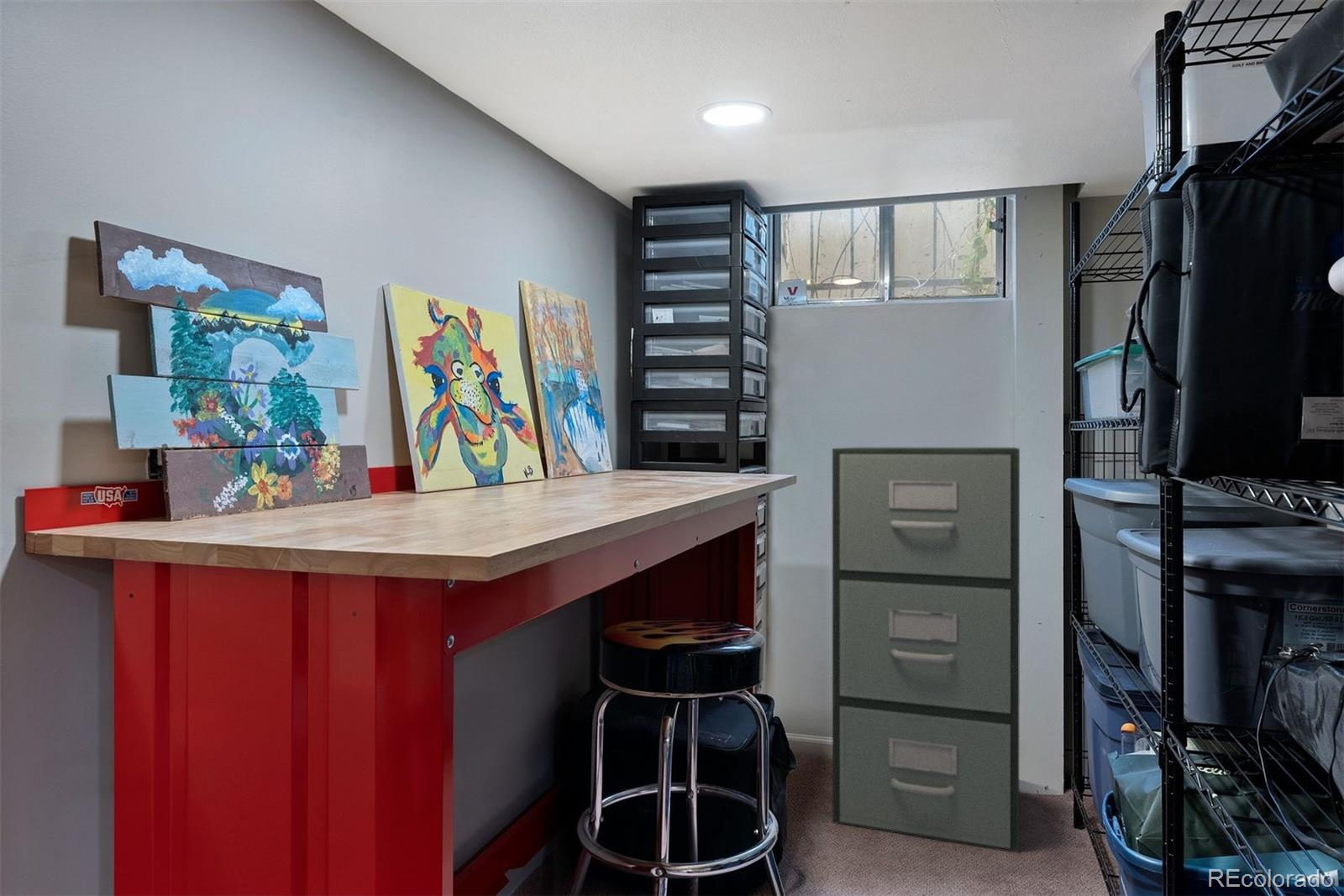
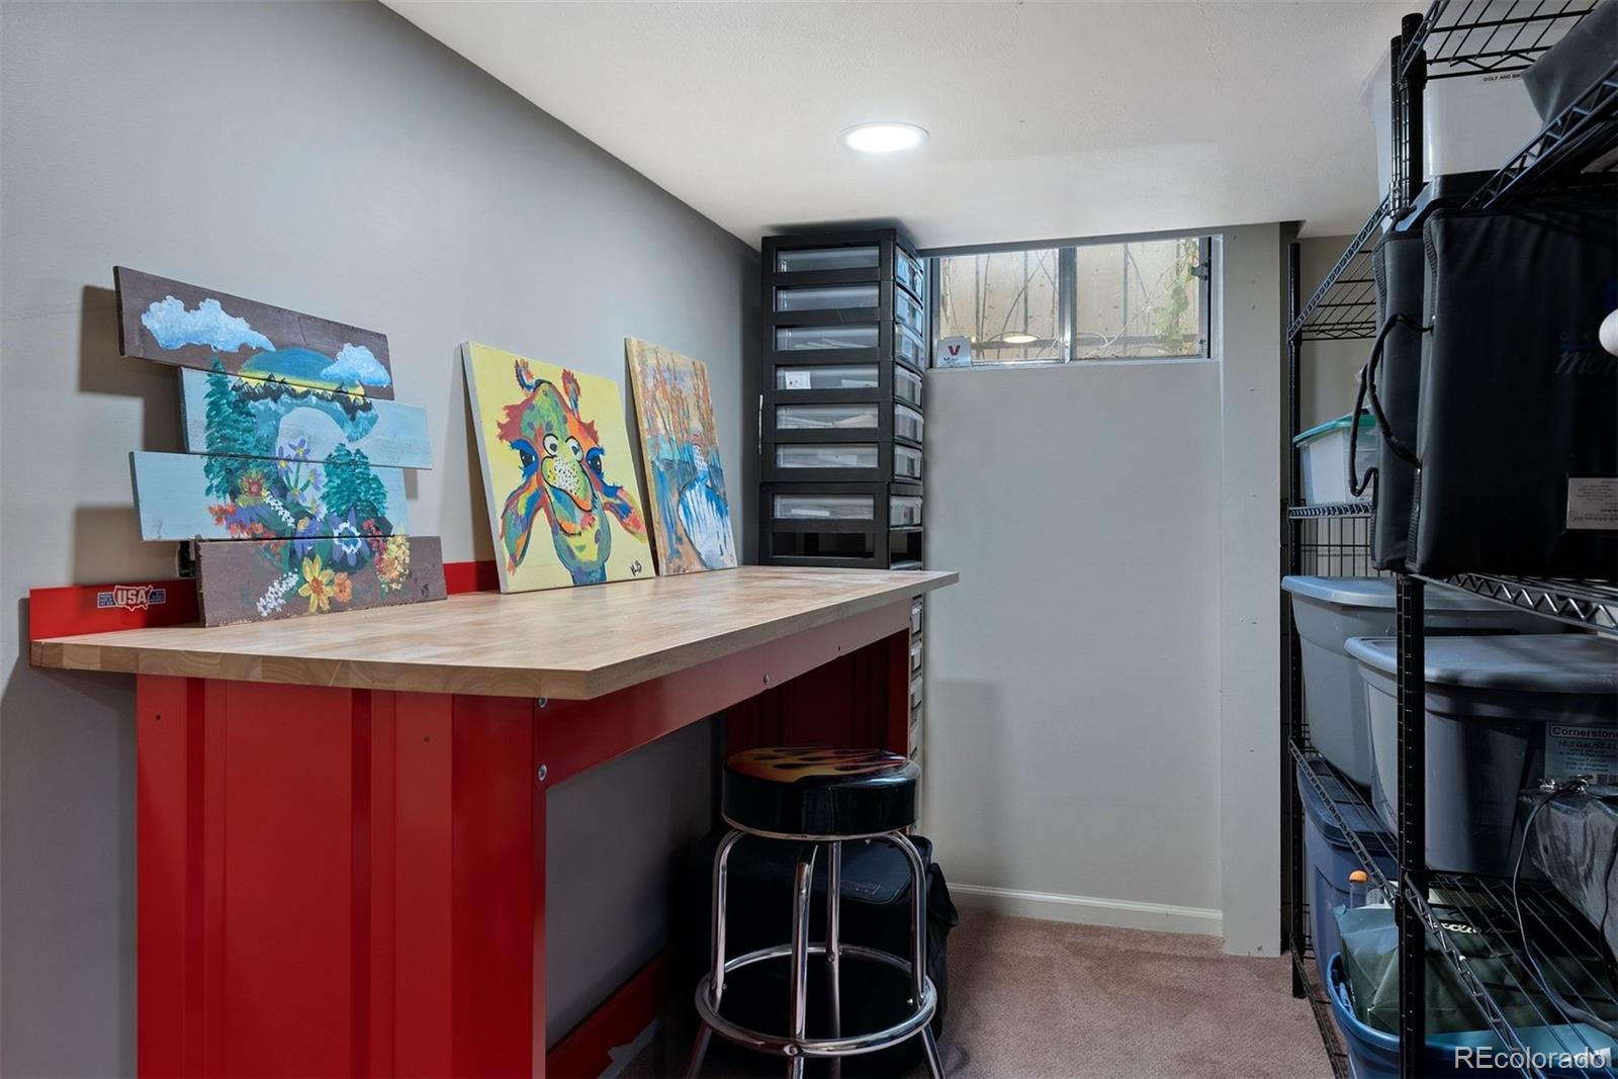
- filing cabinet (928, 627)
